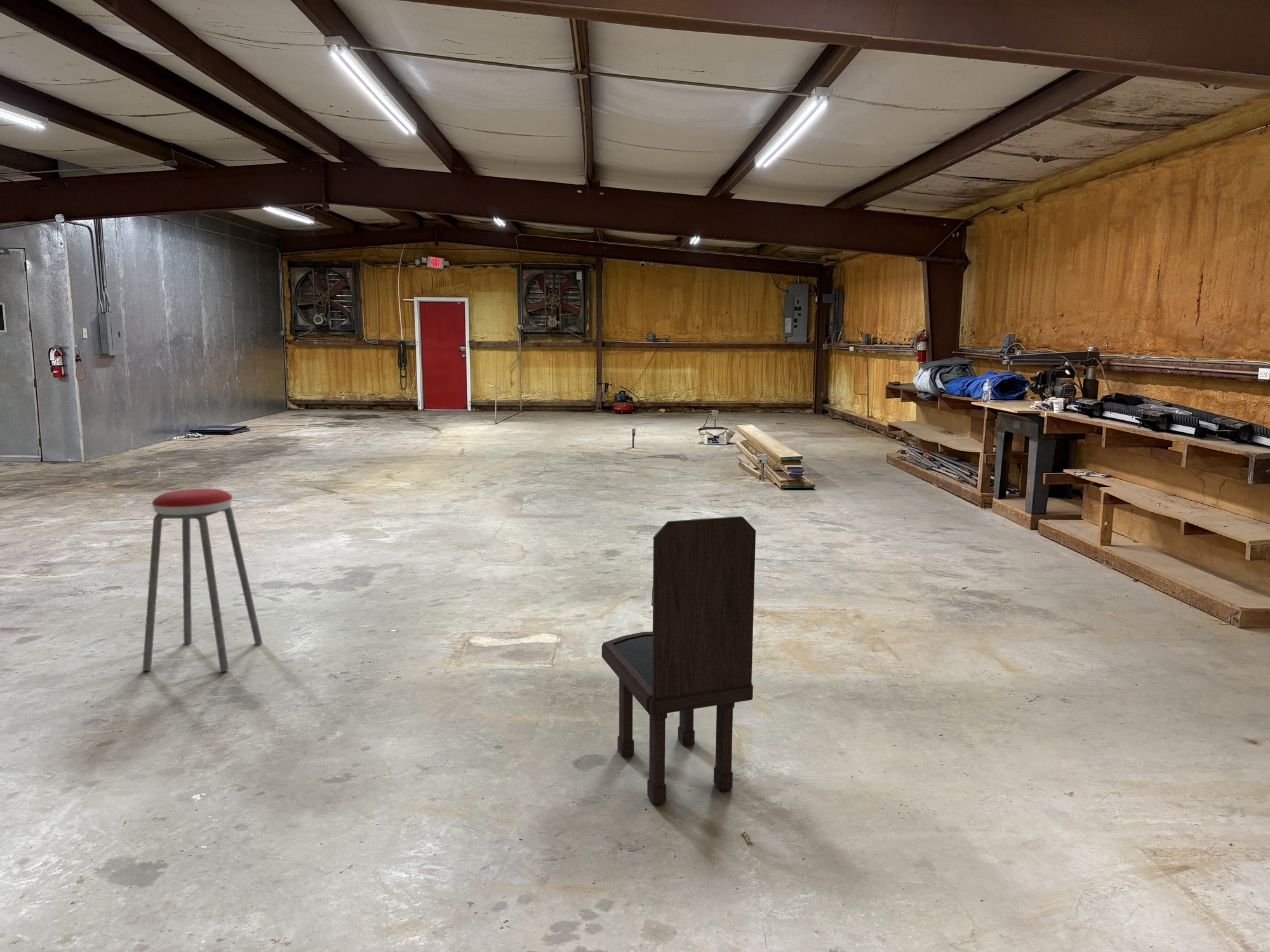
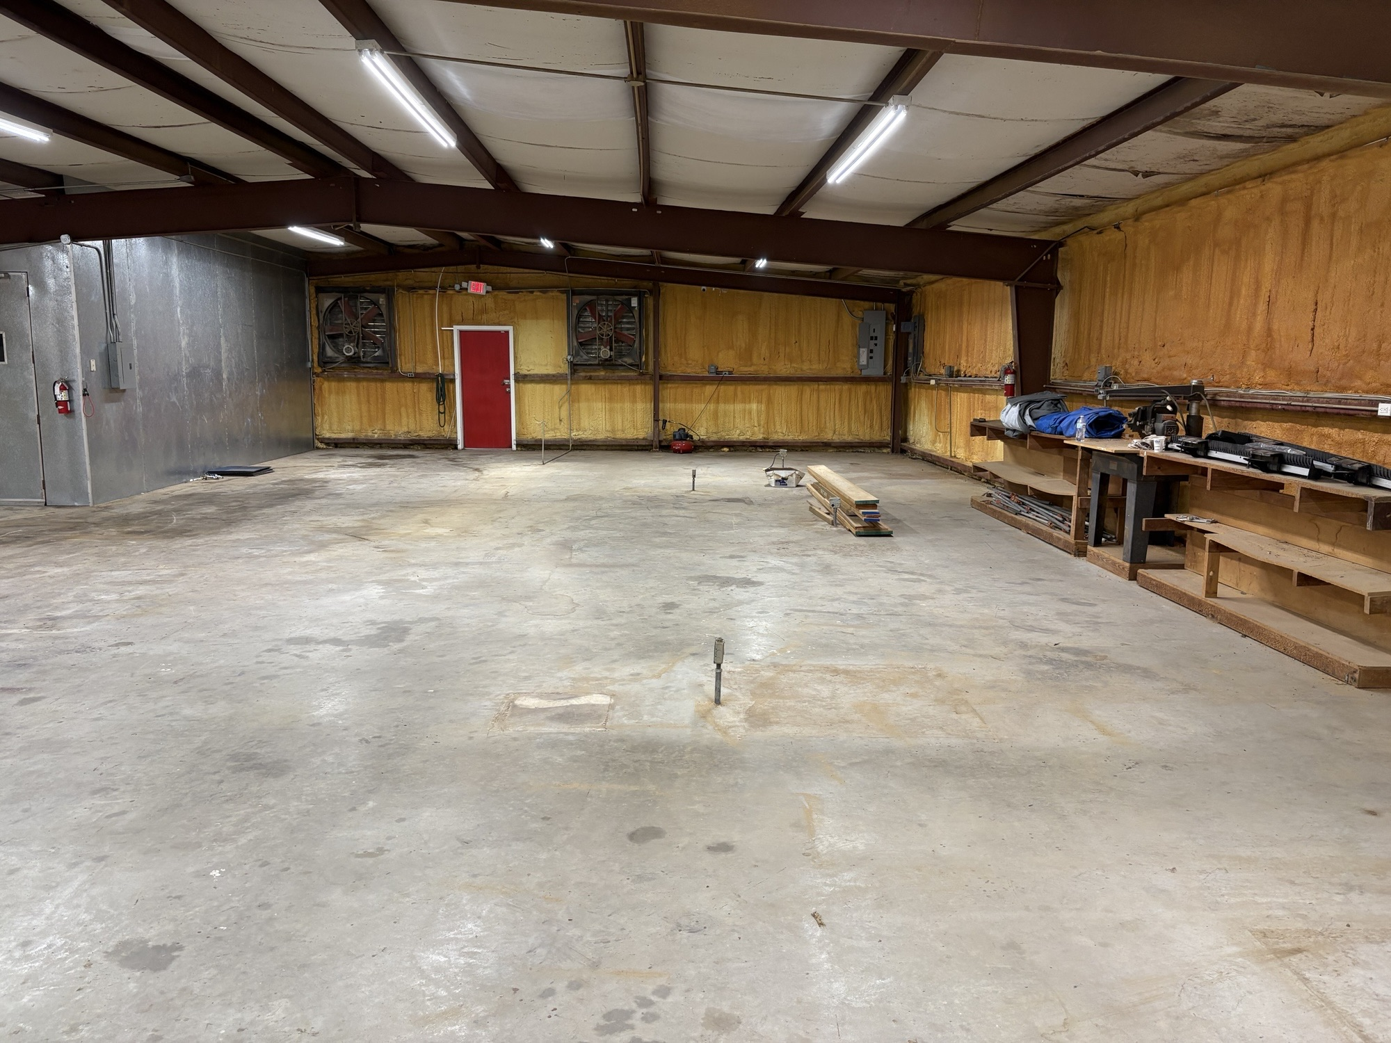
- music stool (206, 575)
- dining chair (672, 639)
